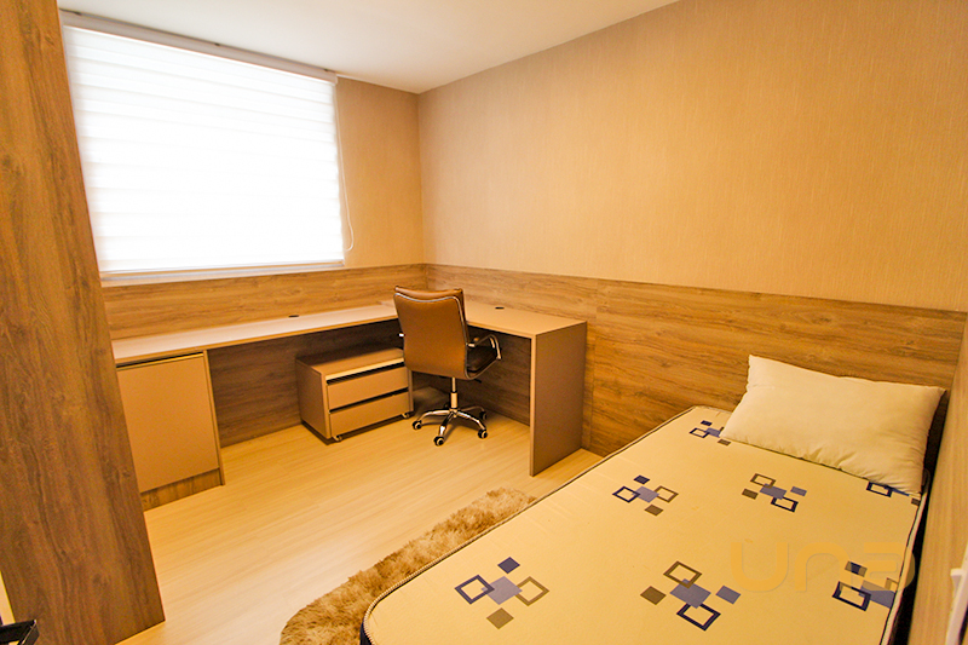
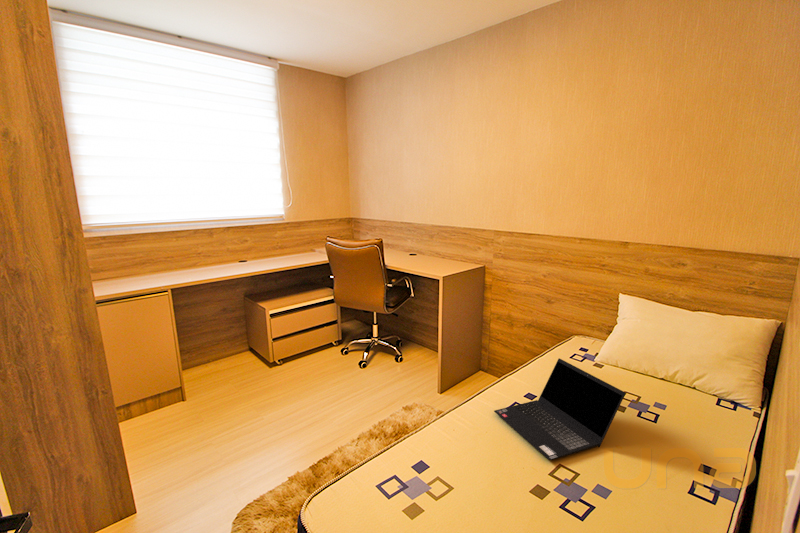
+ laptop computer (554, 403)
